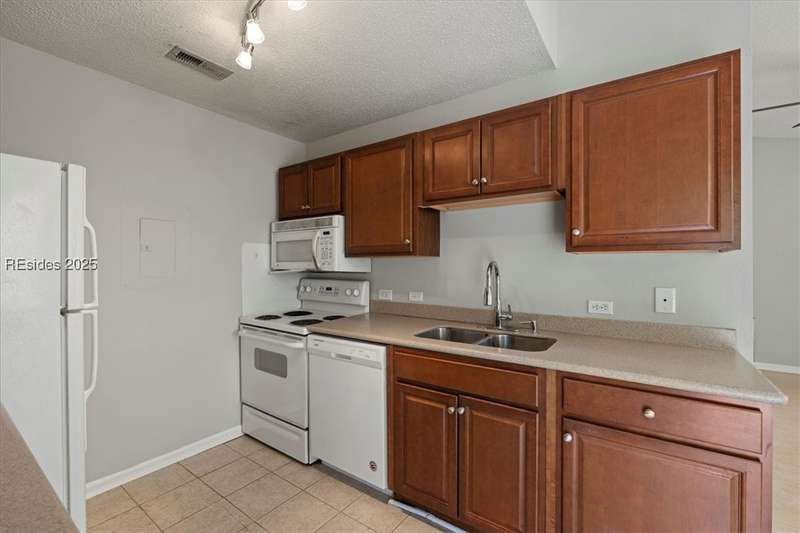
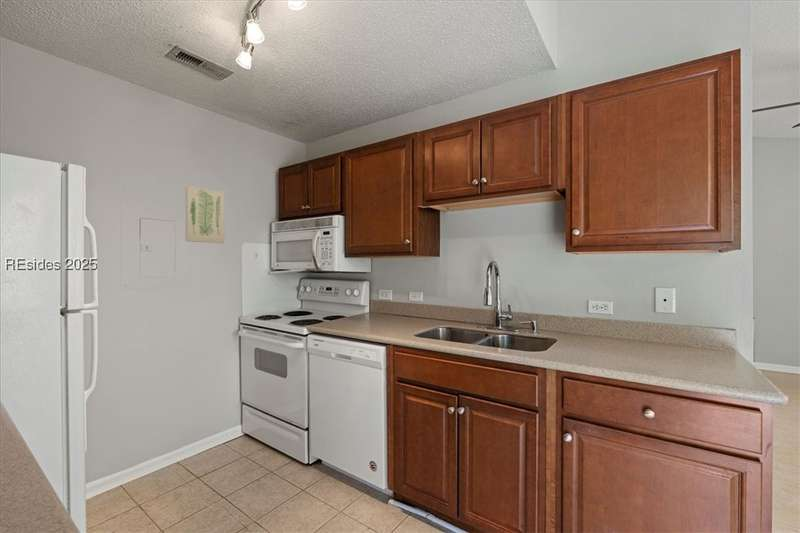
+ wall art (205, 215)
